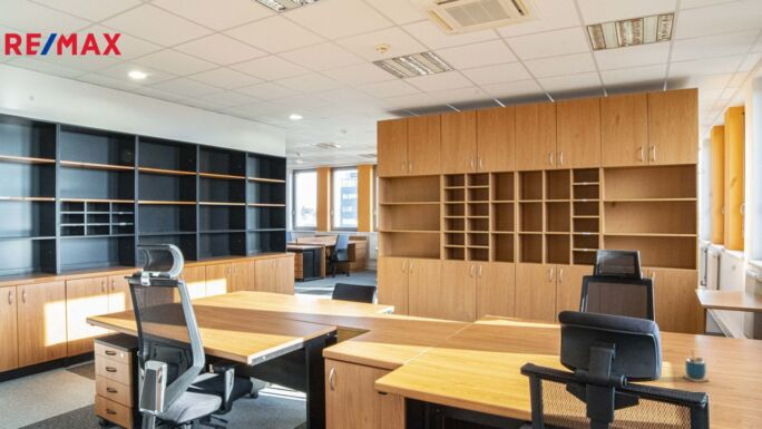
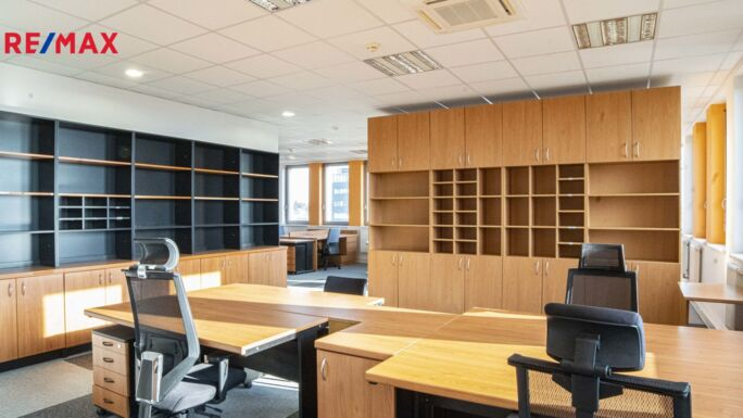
- cup (695, 363)
